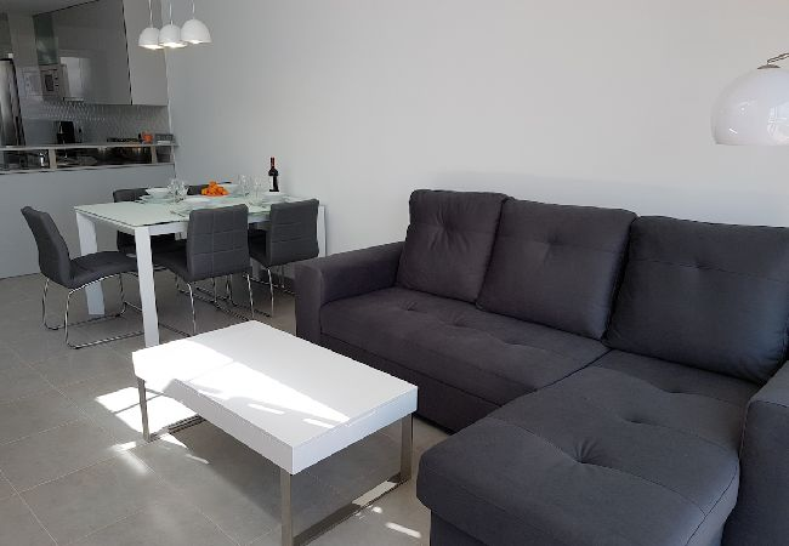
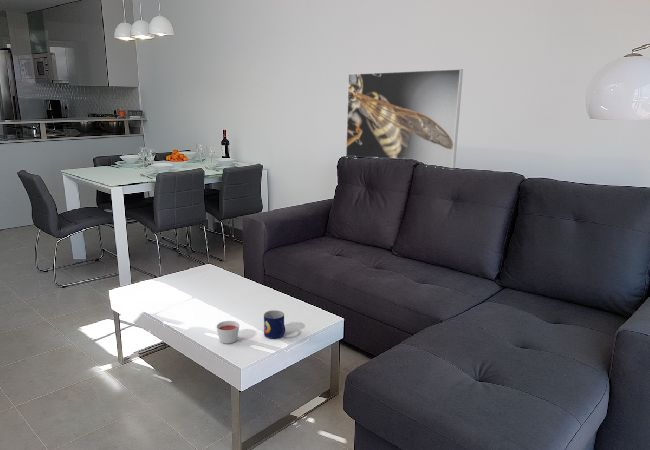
+ candle (228, 332)
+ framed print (397, 118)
+ mug (276, 325)
